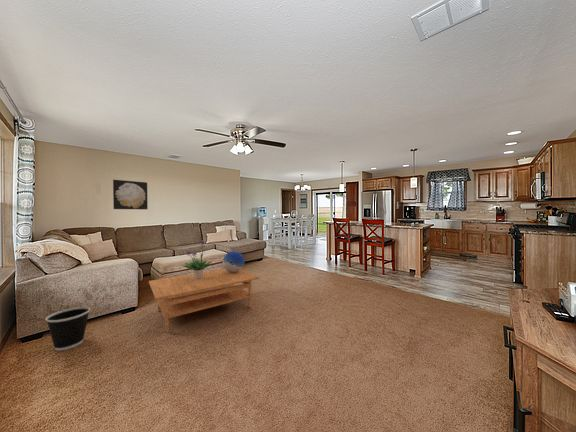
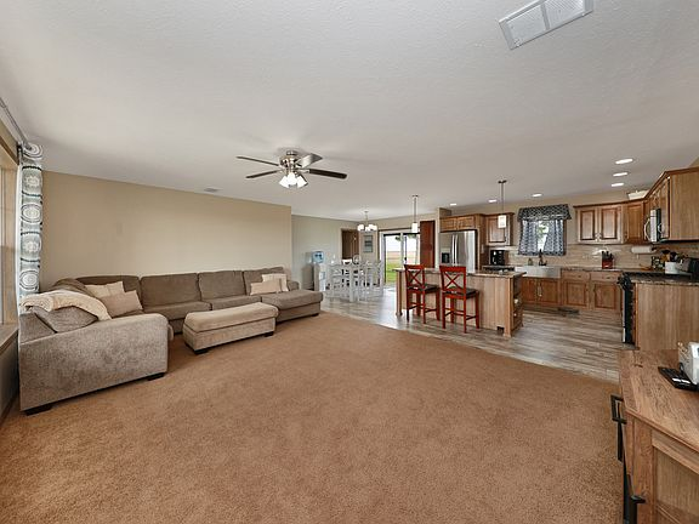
- wastebasket (69, 328)
- coffee table (205, 294)
- potted plant (198, 260)
- wall art (131, 195)
- decorative sphere (233, 261)
